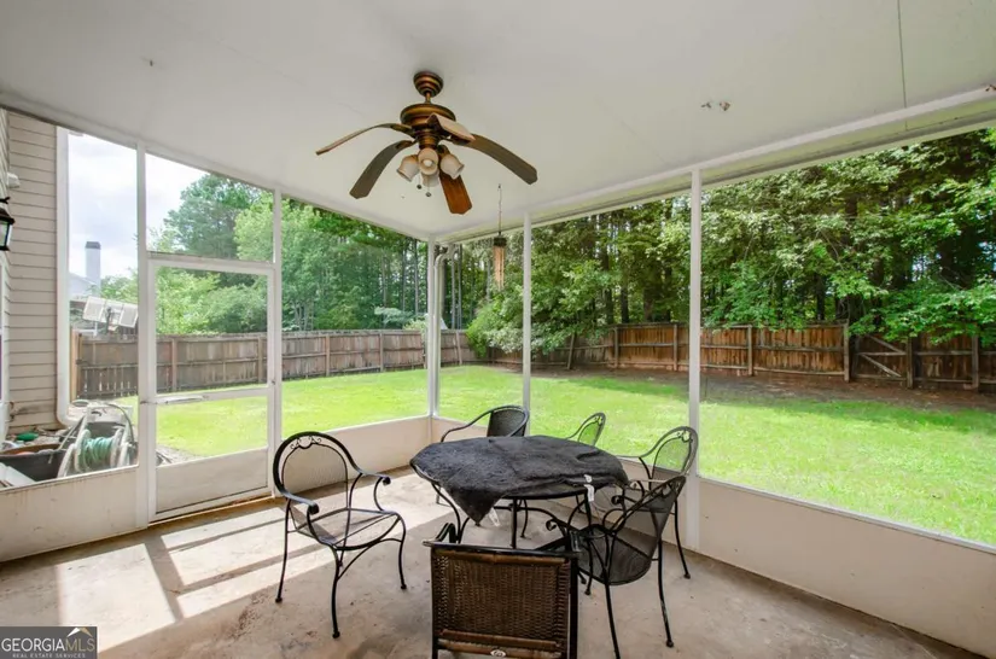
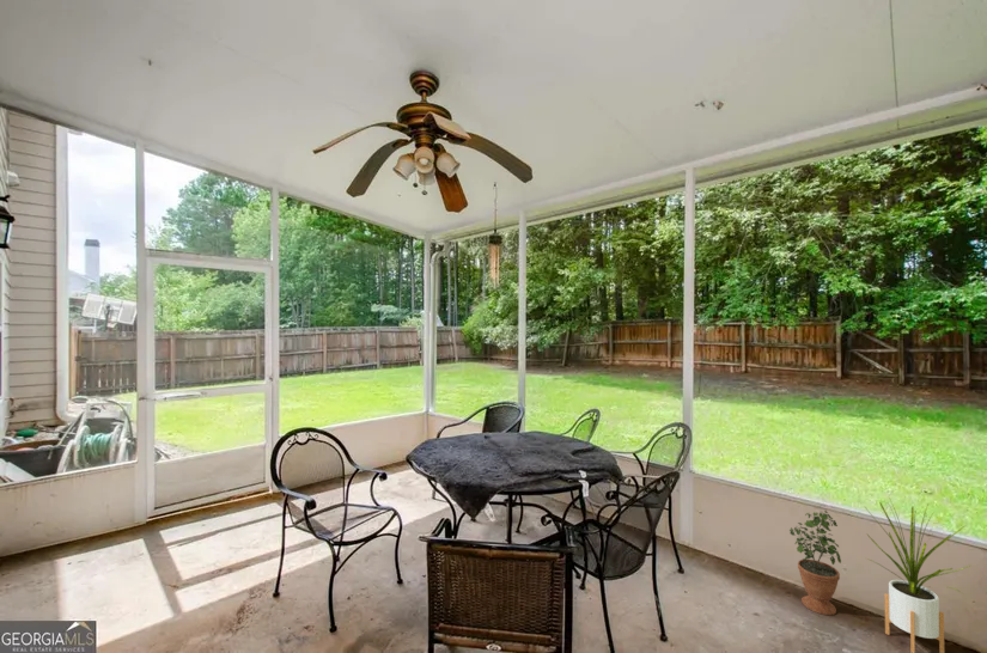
+ house plant (914, 573)
+ potted plant (814, 554)
